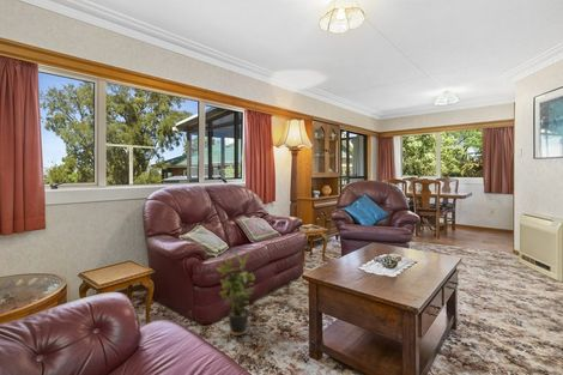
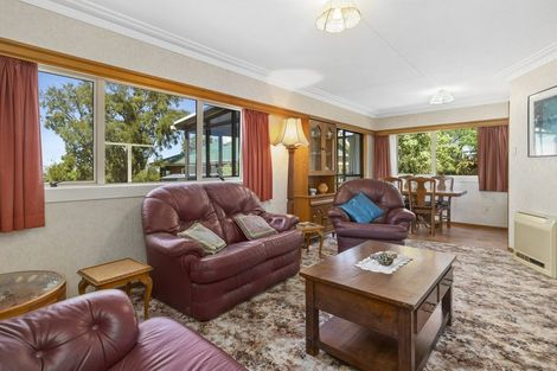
- potted plant (235, 291)
